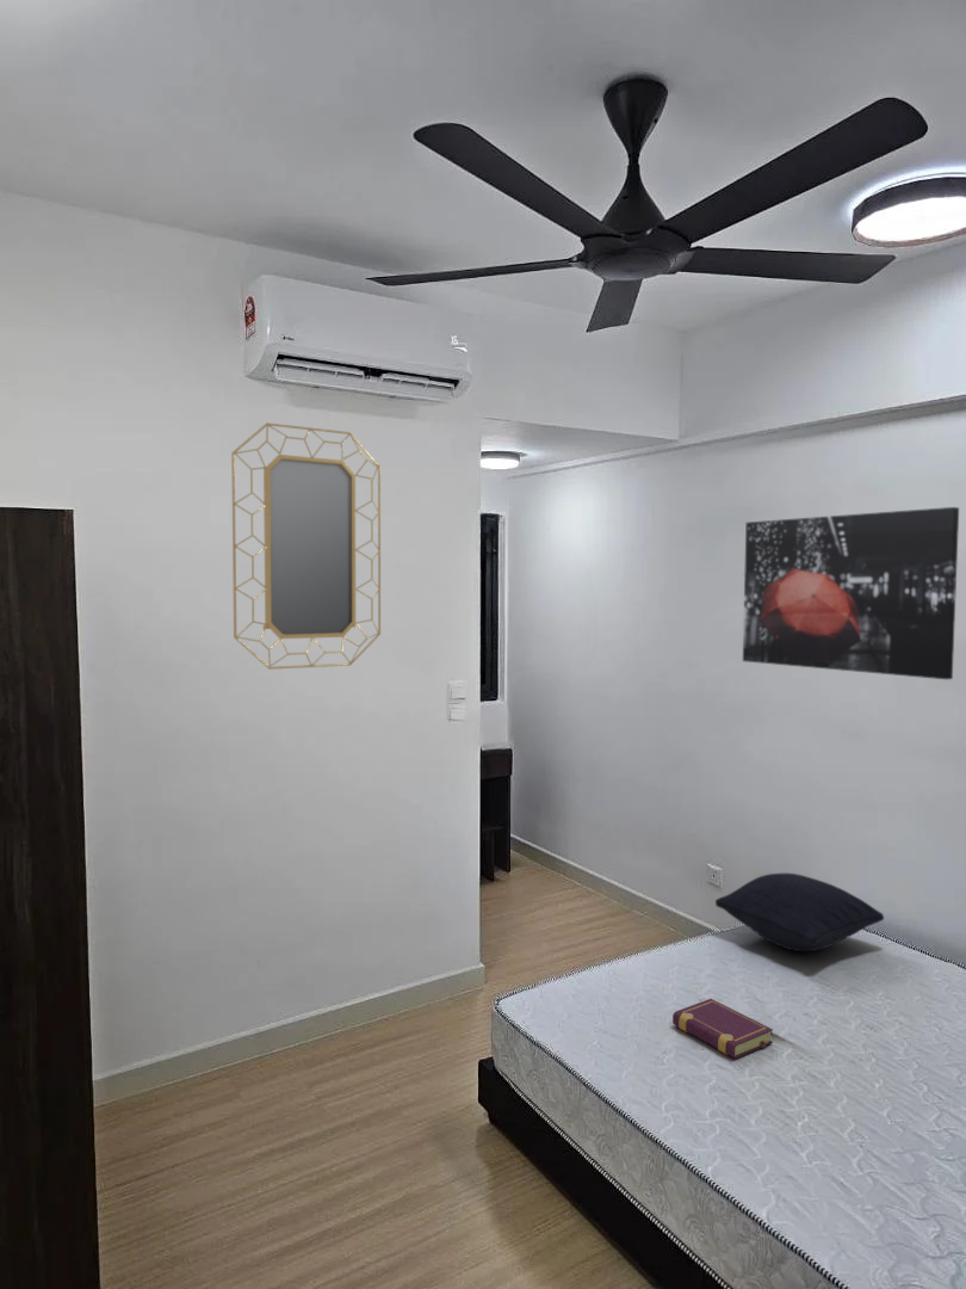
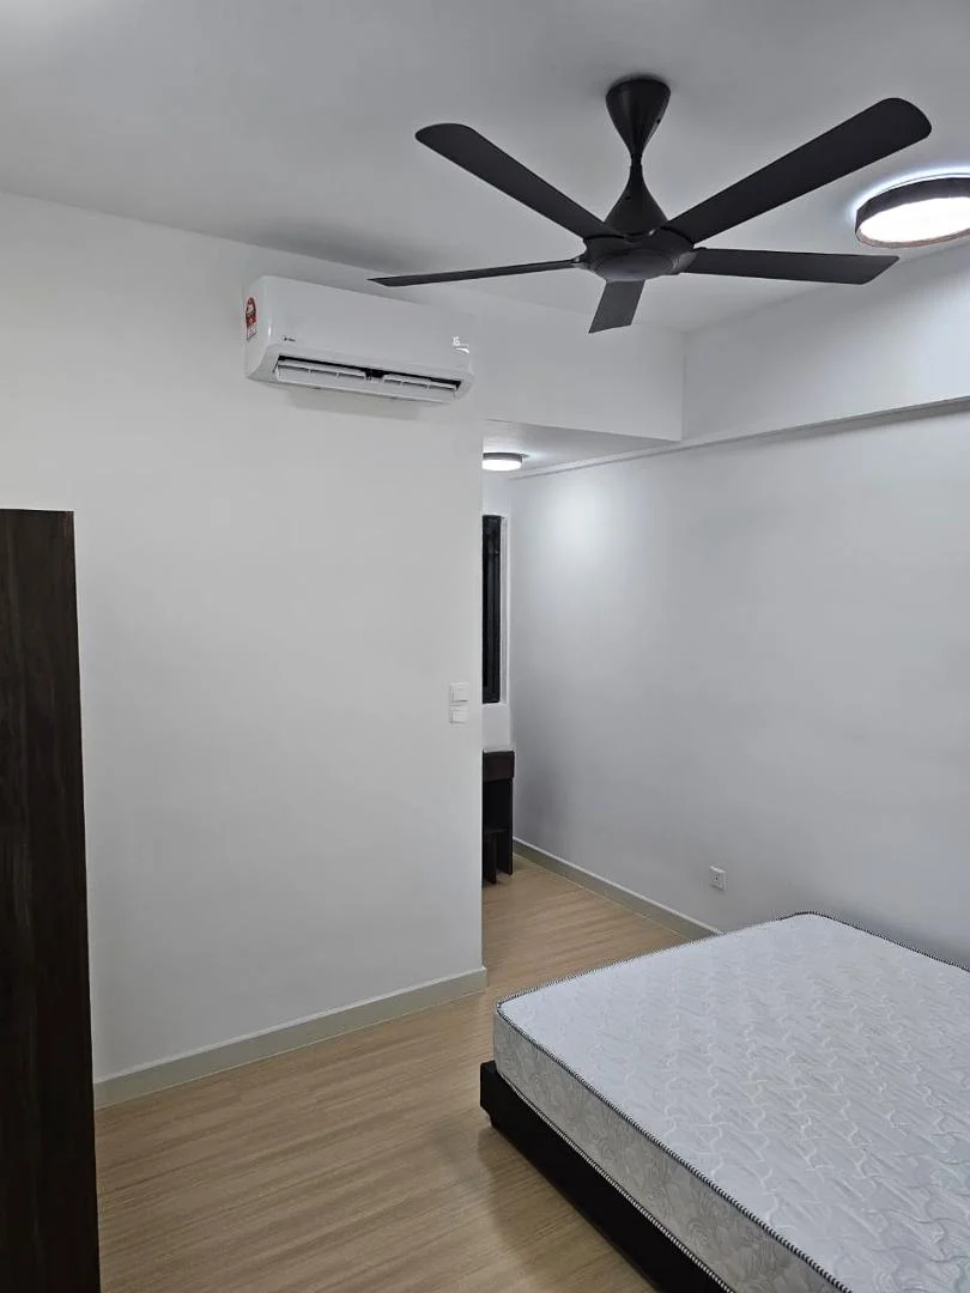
- wall art (838, 592)
- pillow (798, 909)
- book (722, 1028)
- home mirror (312, 548)
